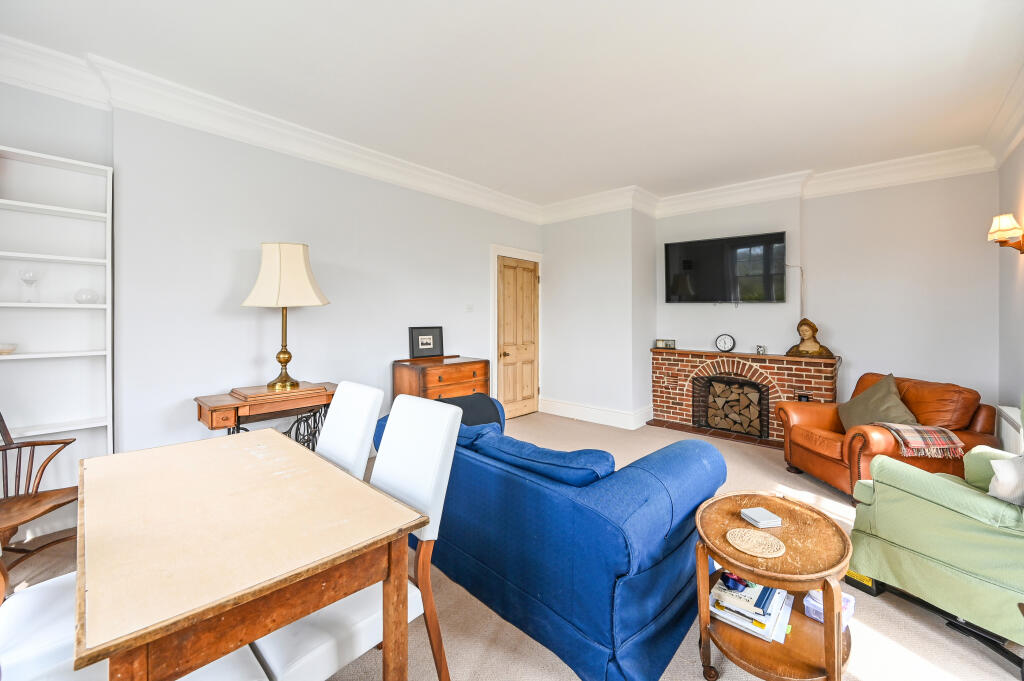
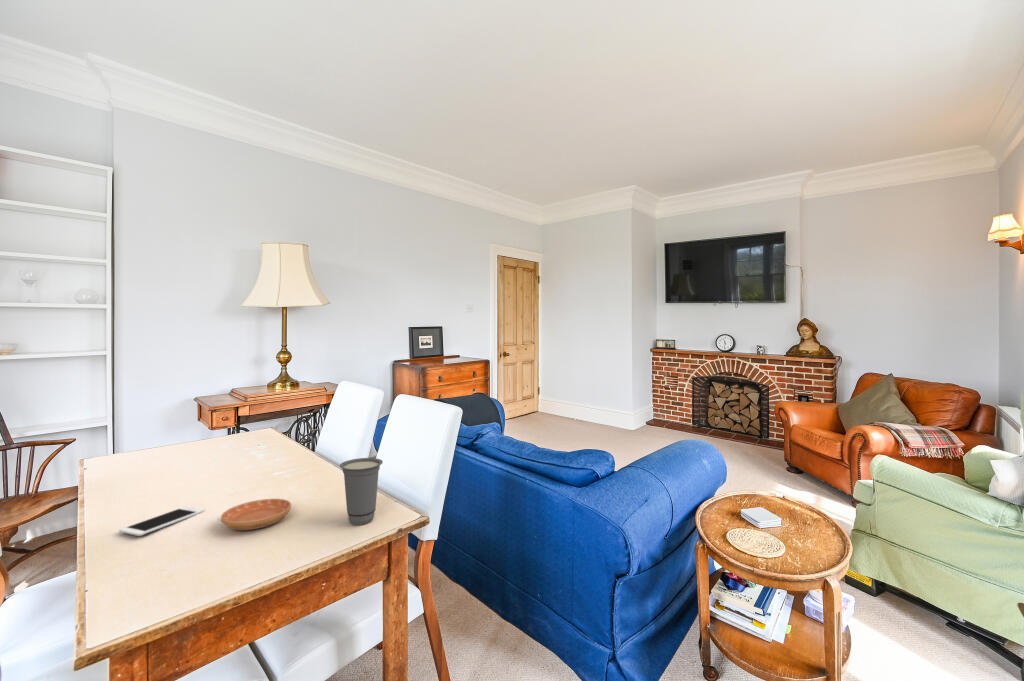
+ cell phone (164, 520)
+ cup (361, 491)
+ saucer (257, 514)
